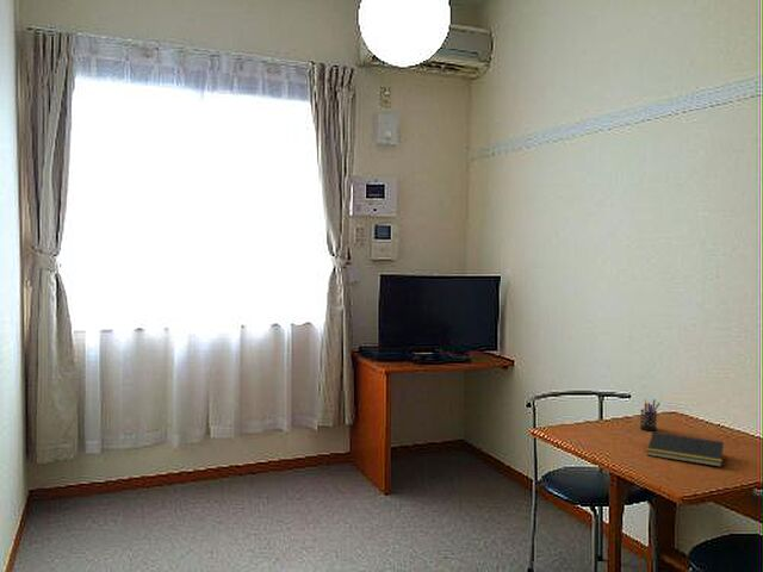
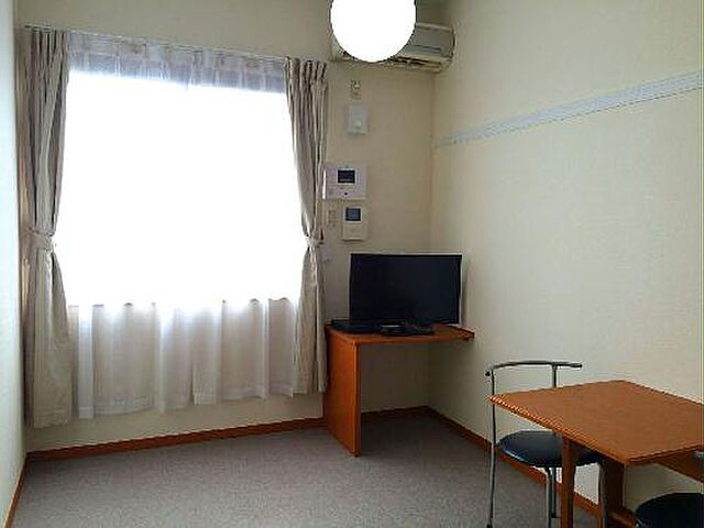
- pen holder (651, 414)
- notepad (684, 448)
